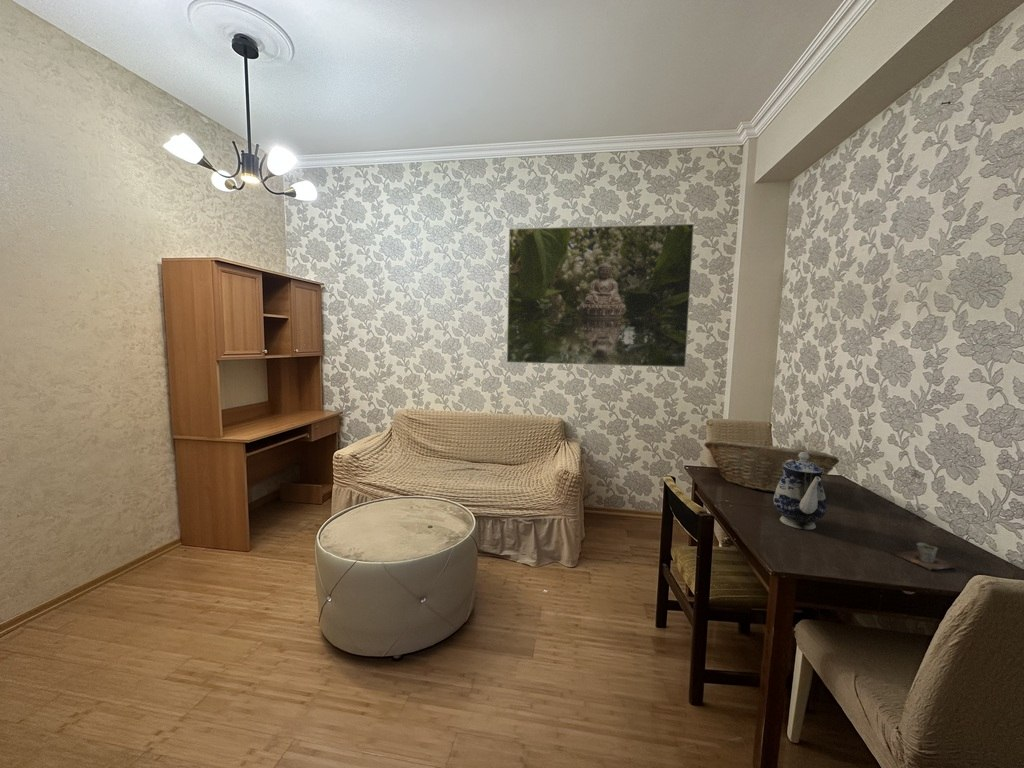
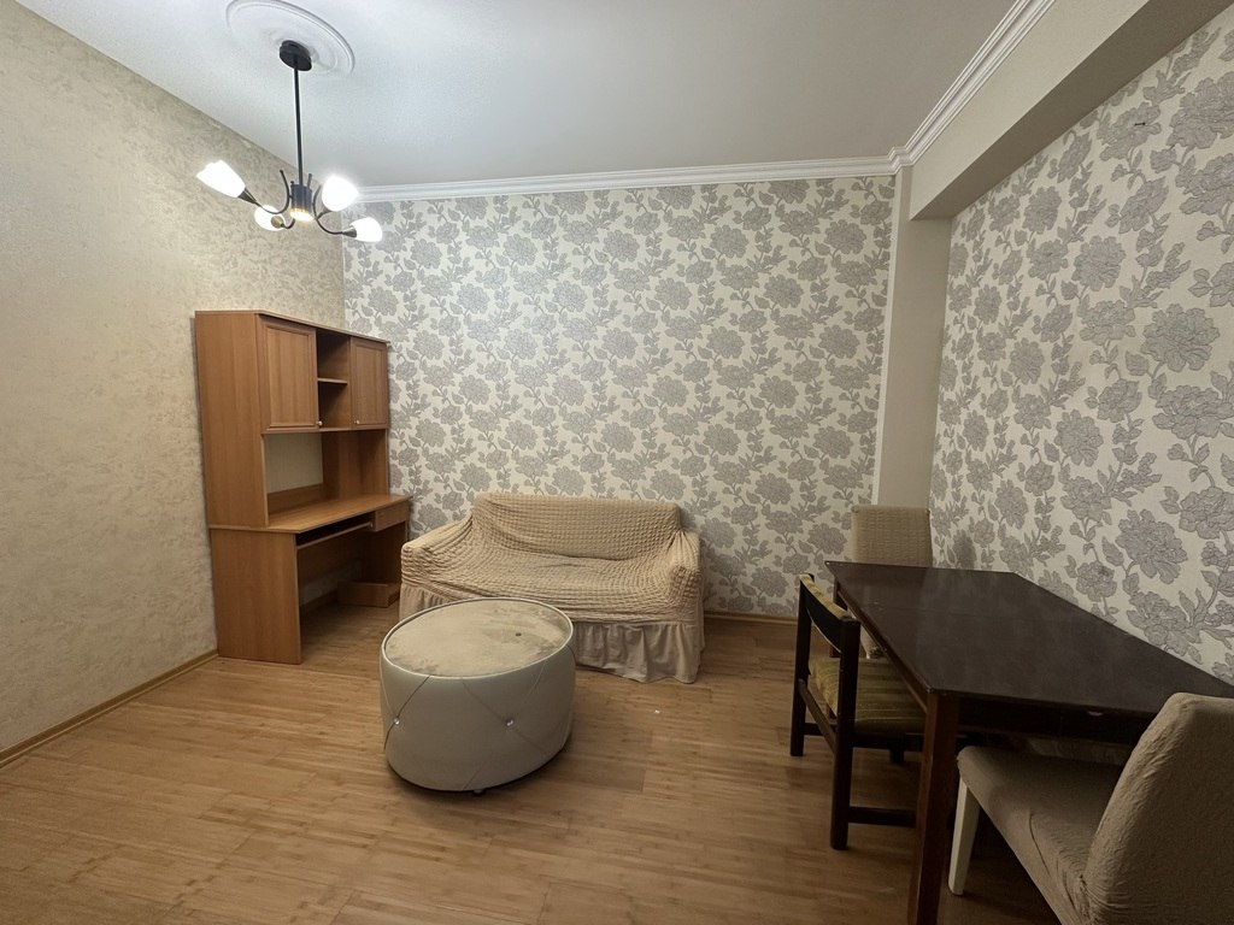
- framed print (595, 296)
- cup (924, 553)
- teapot (800, 487)
- fruit basket (766, 461)
